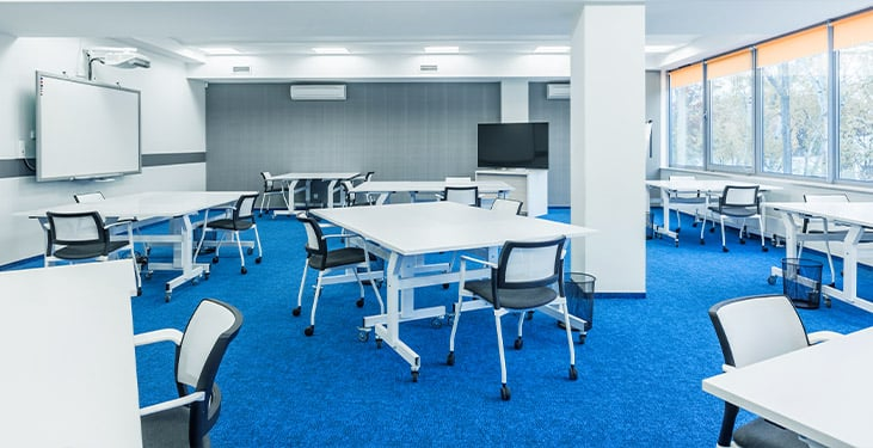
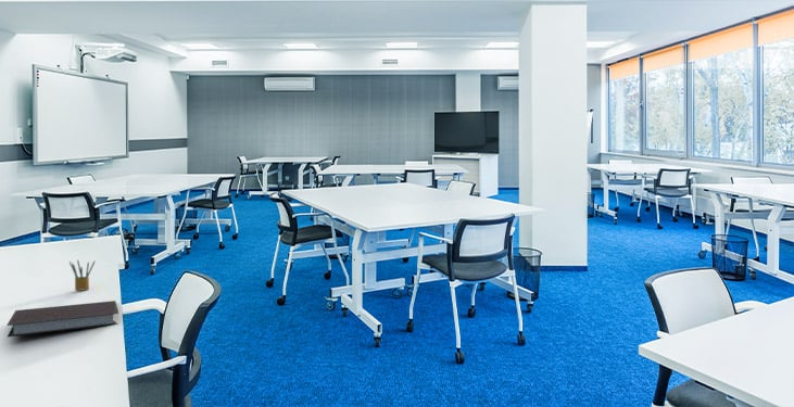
+ notebook (66, 316)
+ pencil box (81, 274)
